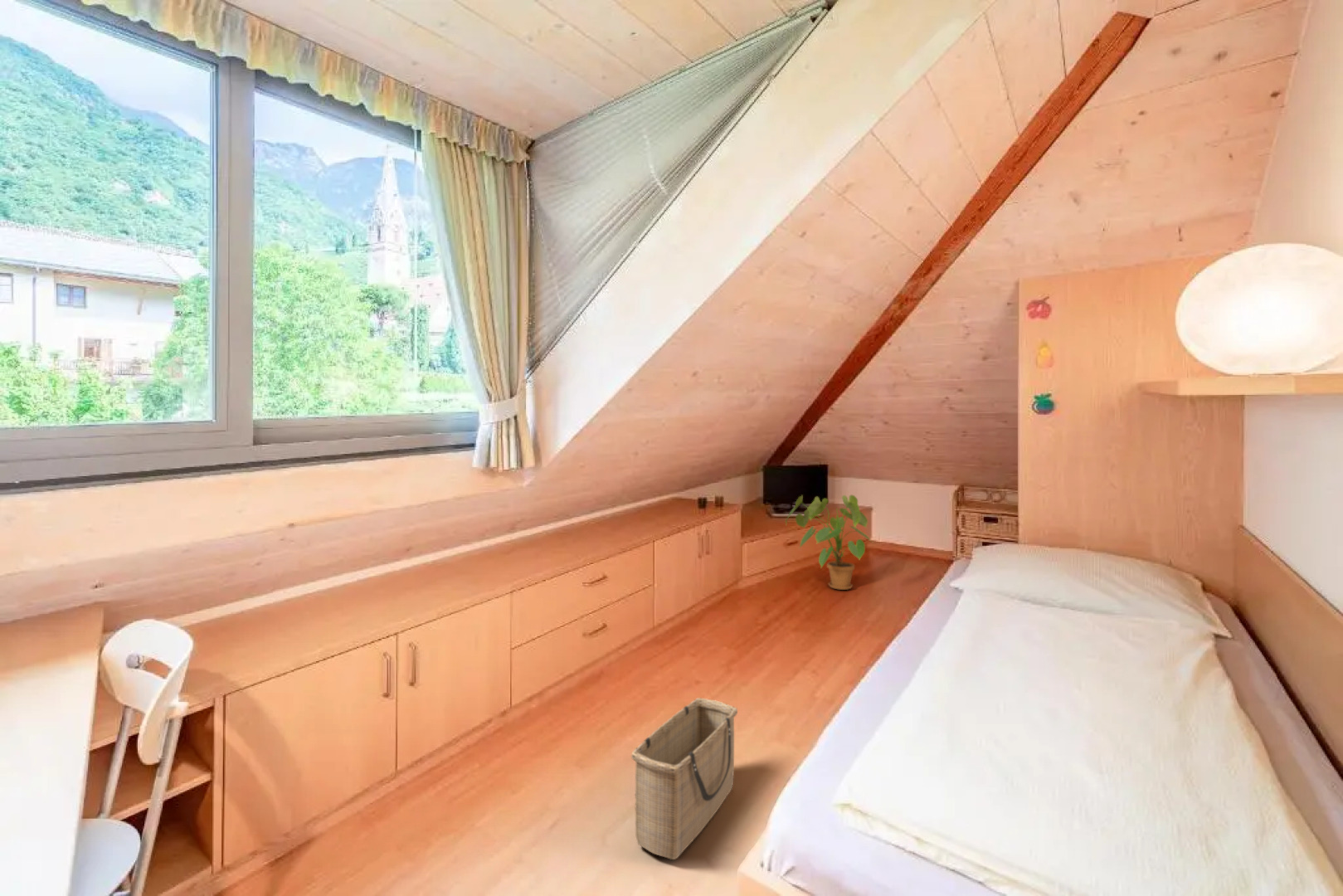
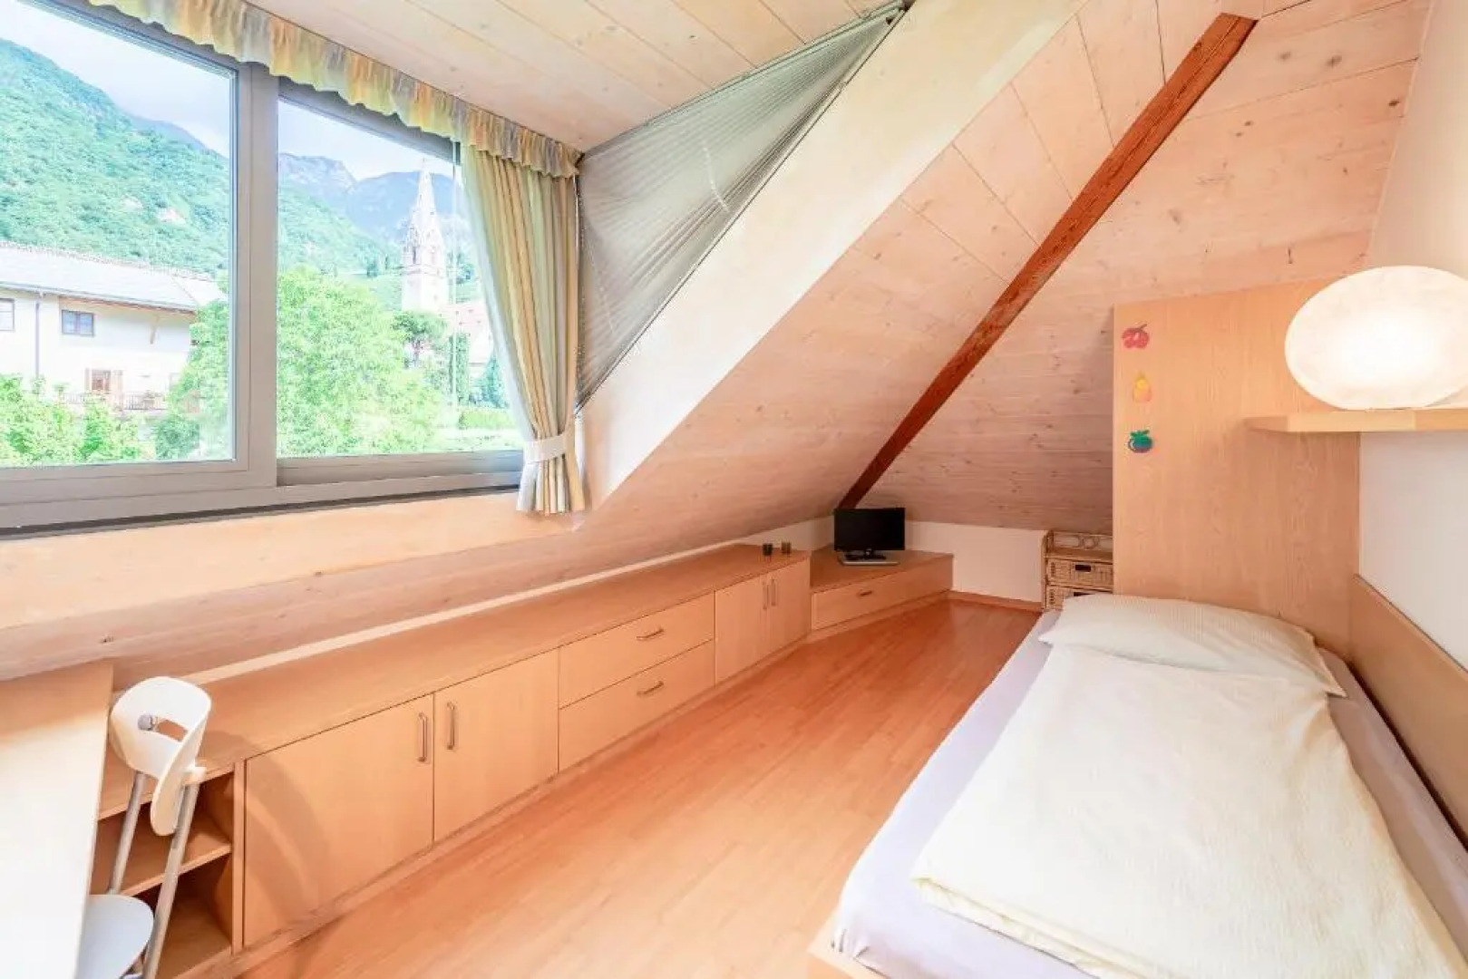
- basket (688, 771)
- house plant (831, 538)
